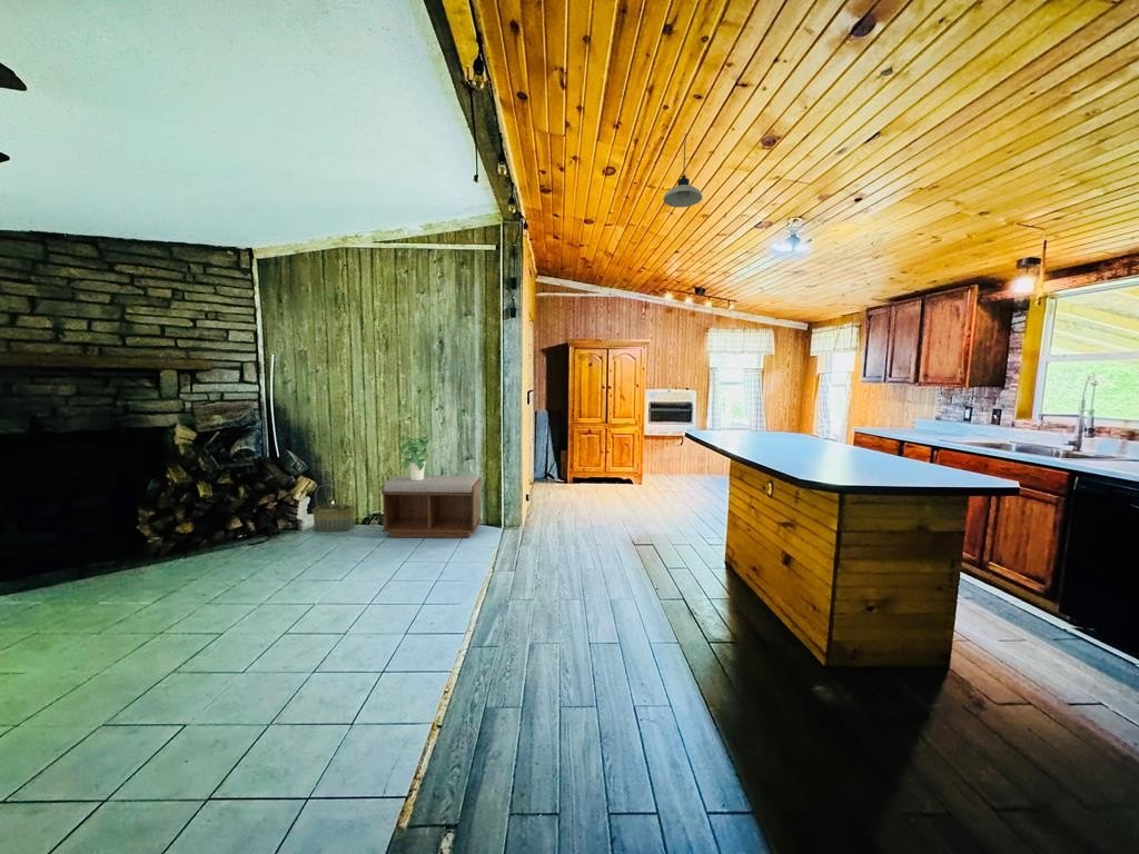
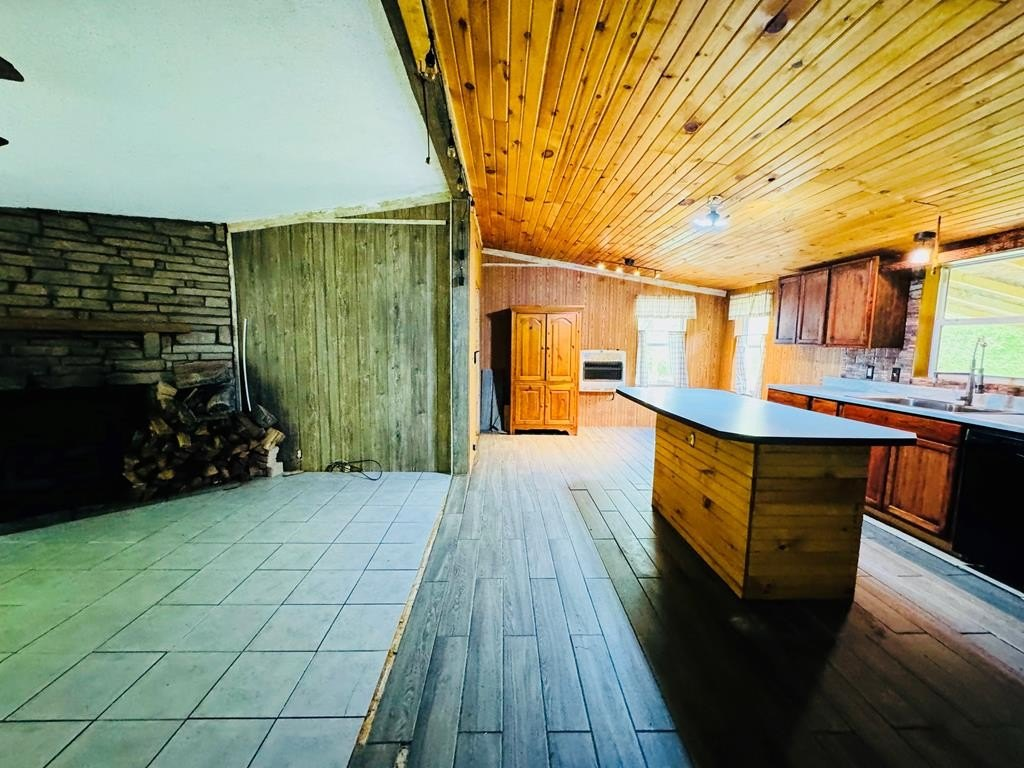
- bench (433, 505)
- potted plant (414, 458)
- pendant light (683, 167)
- basket (333, 505)
